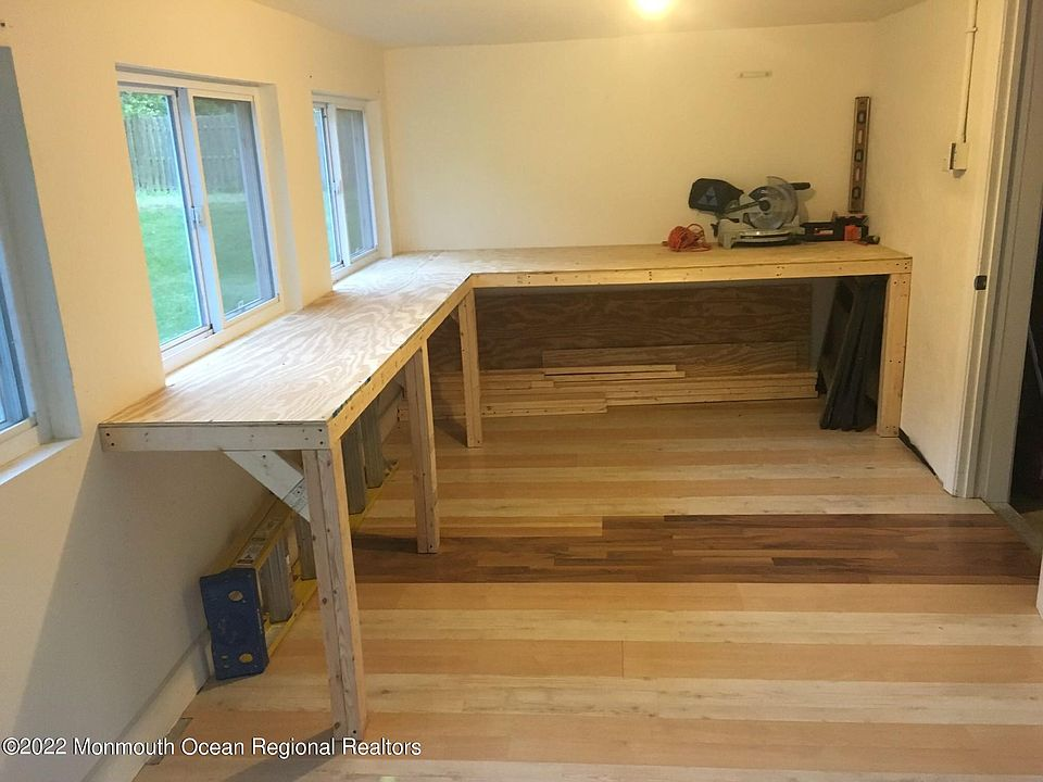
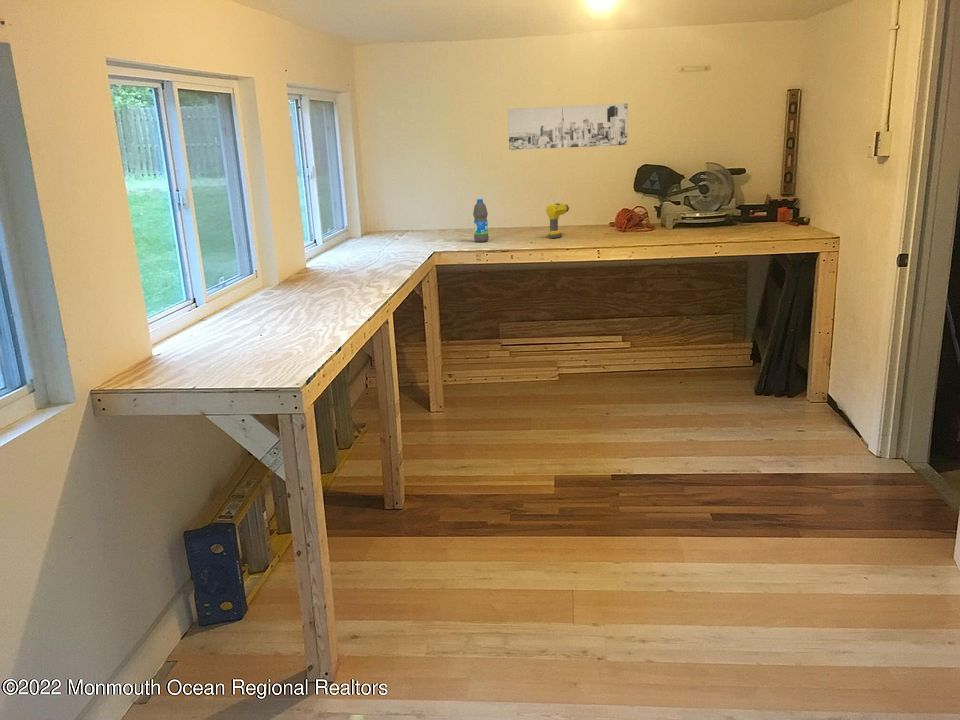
+ power drill (558, 218)
+ wall art (567, 127)
+ water bottle (480, 220)
